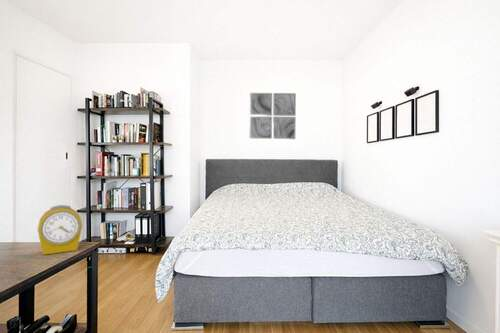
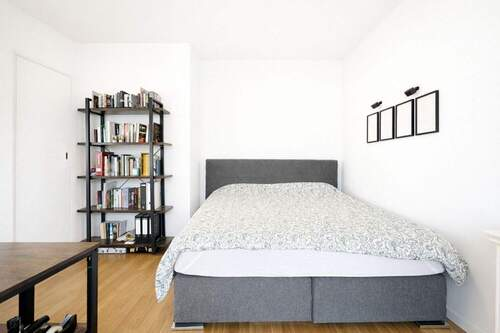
- alarm clock (60, 227)
- wall art (273, 115)
